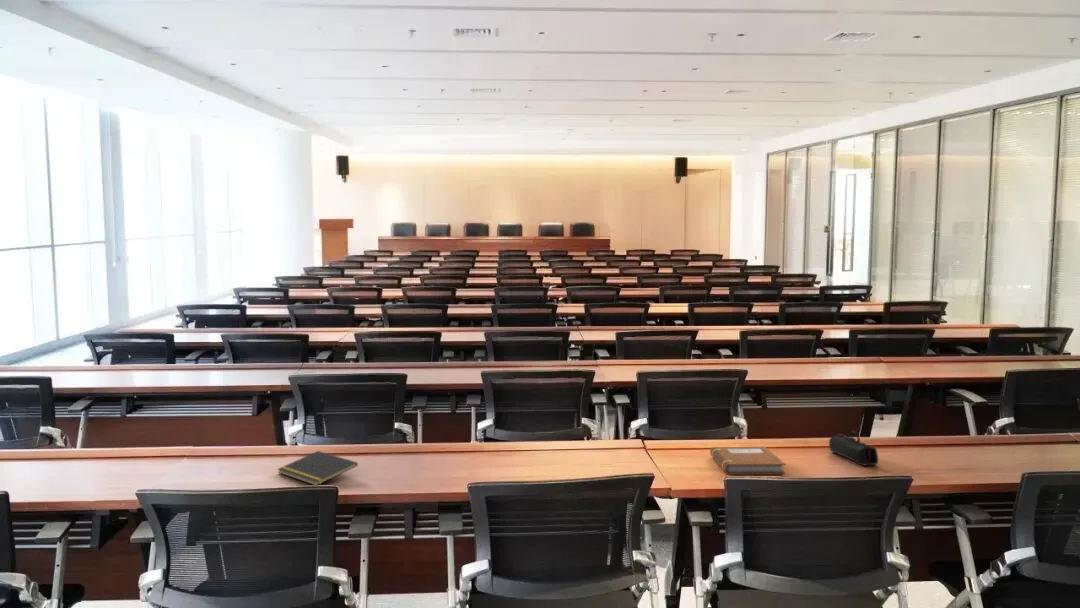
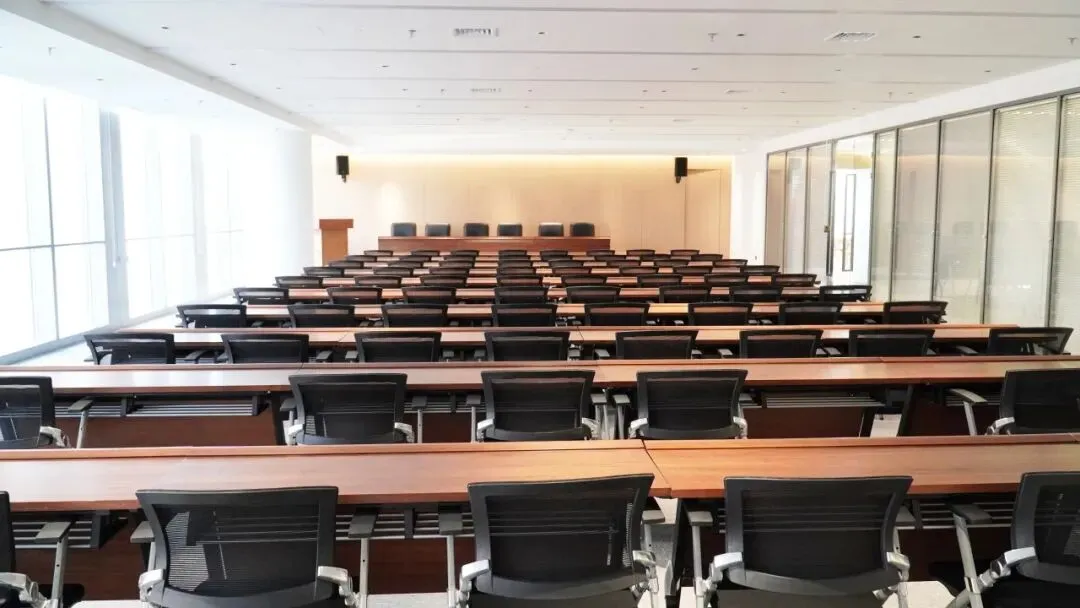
- pencil case (852, 444)
- notepad (317, 467)
- notebook (745, 459)
